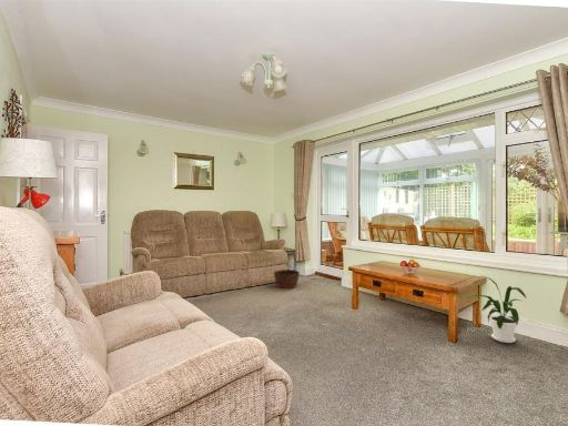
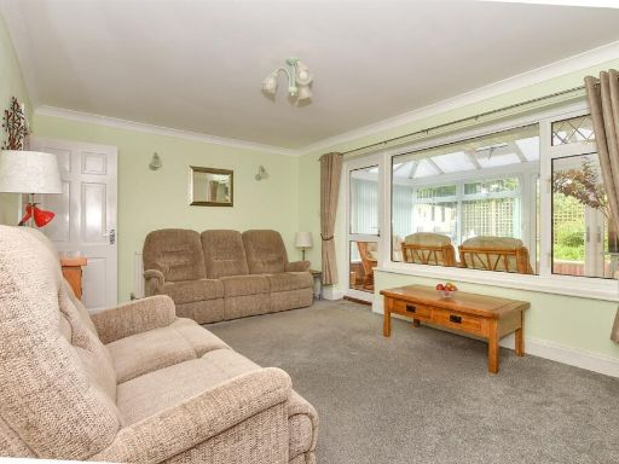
- basket (286, 278)
- house plant (500, 310)
